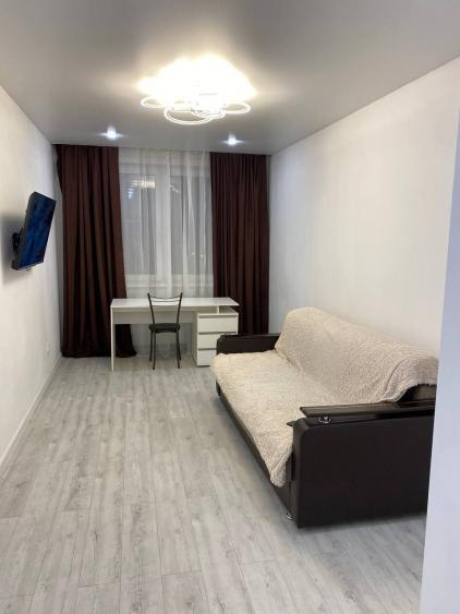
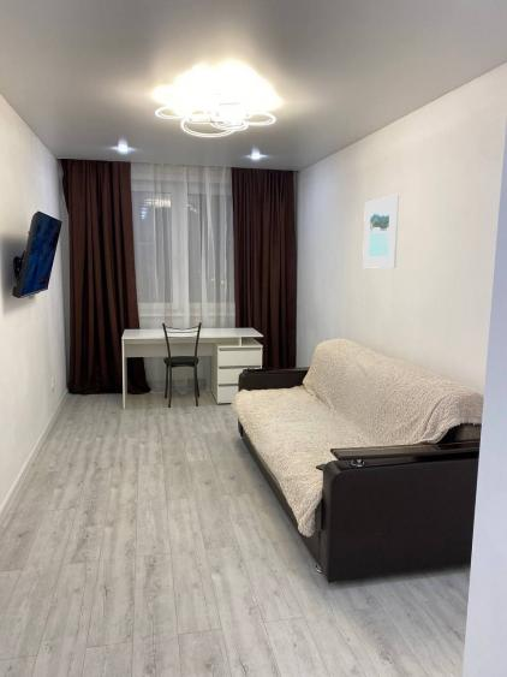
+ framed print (378, 233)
